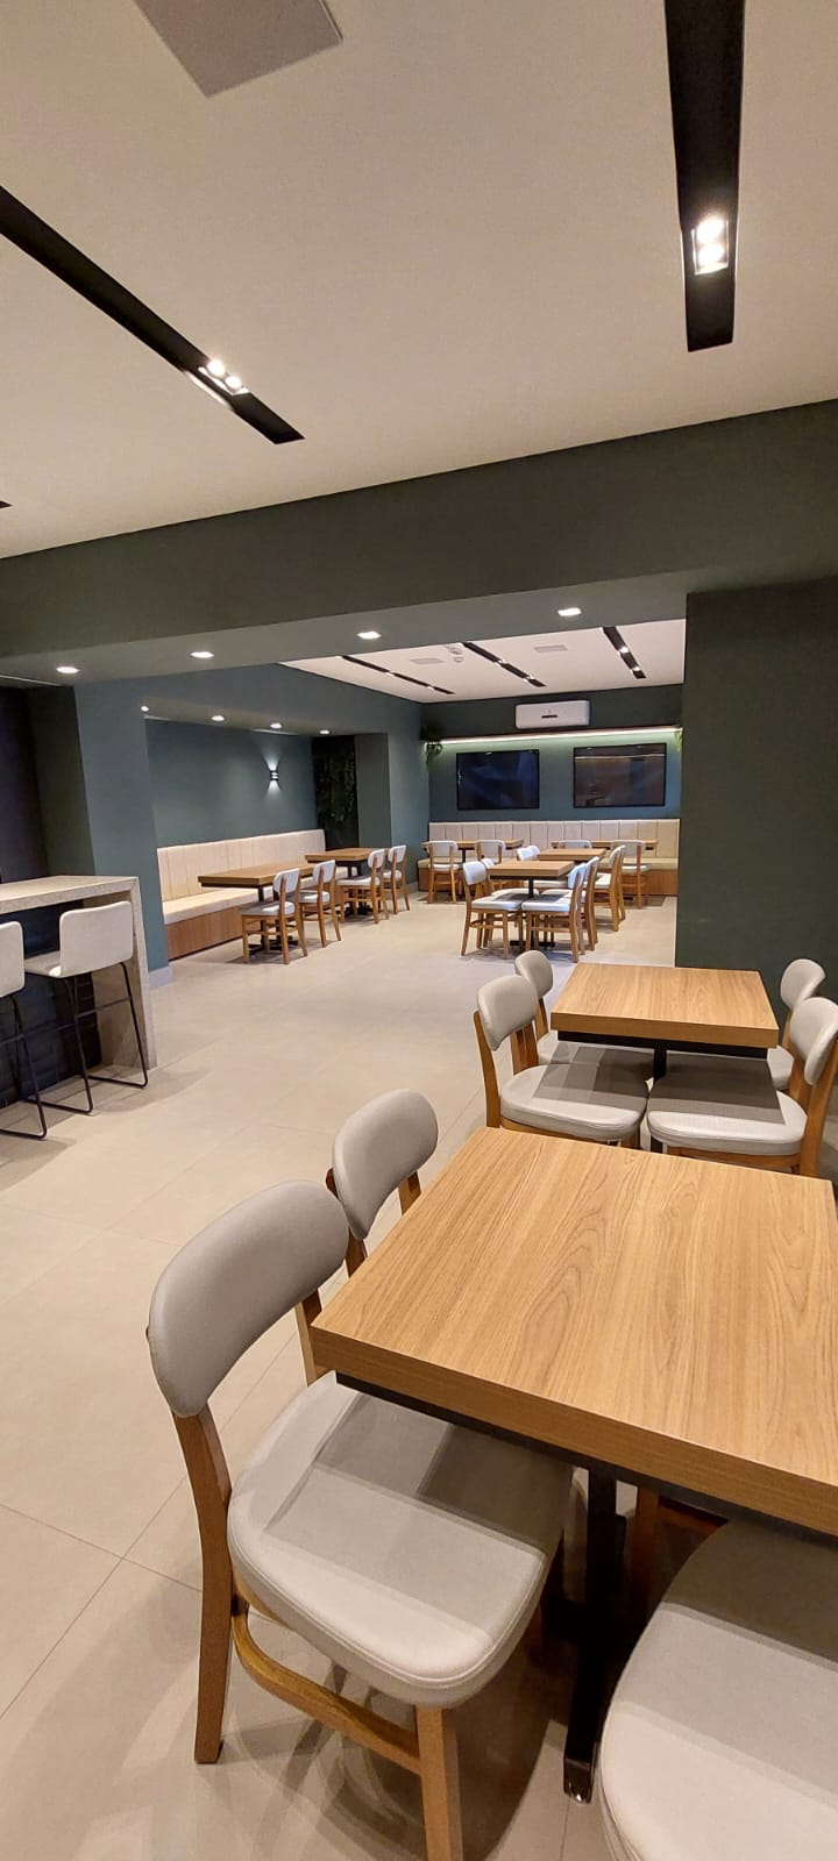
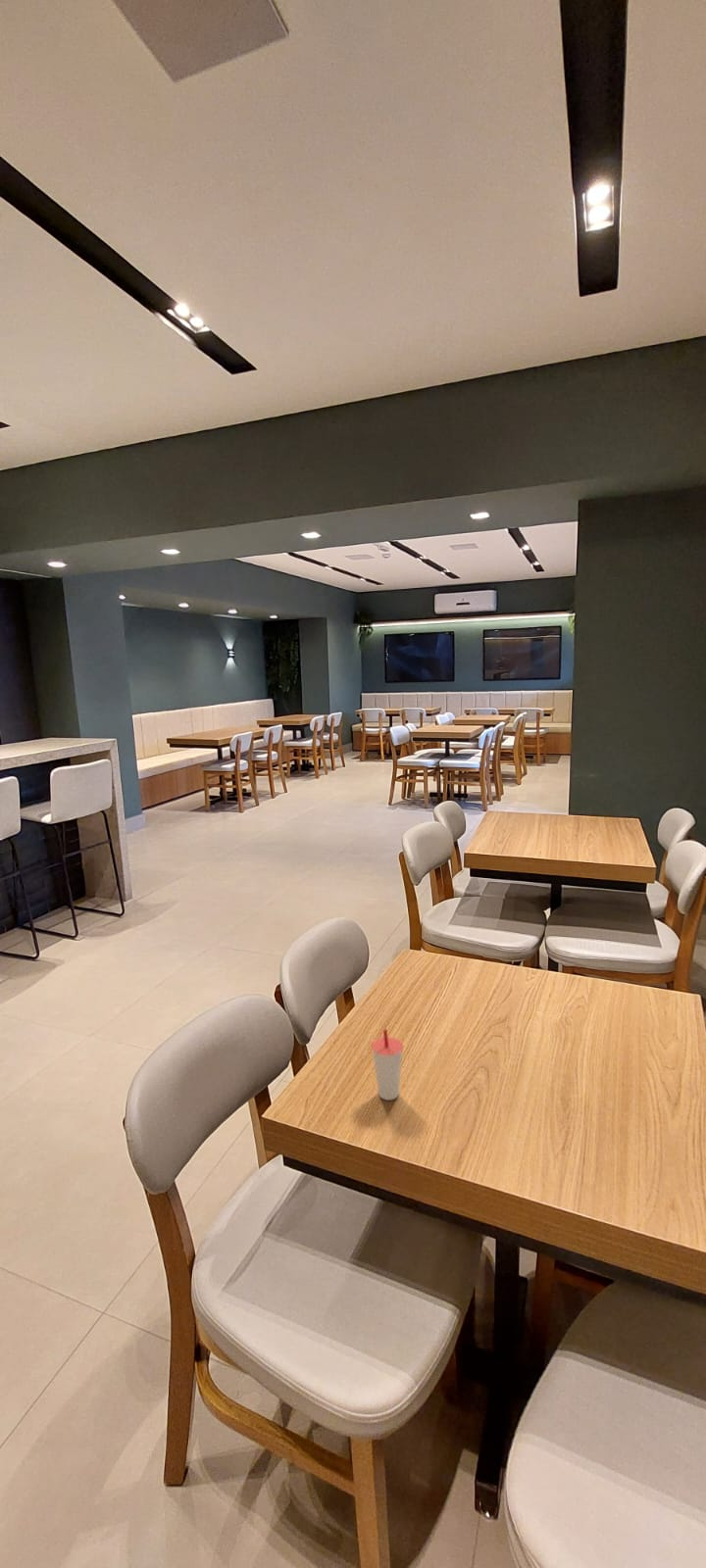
+ cup (387, 1061)
